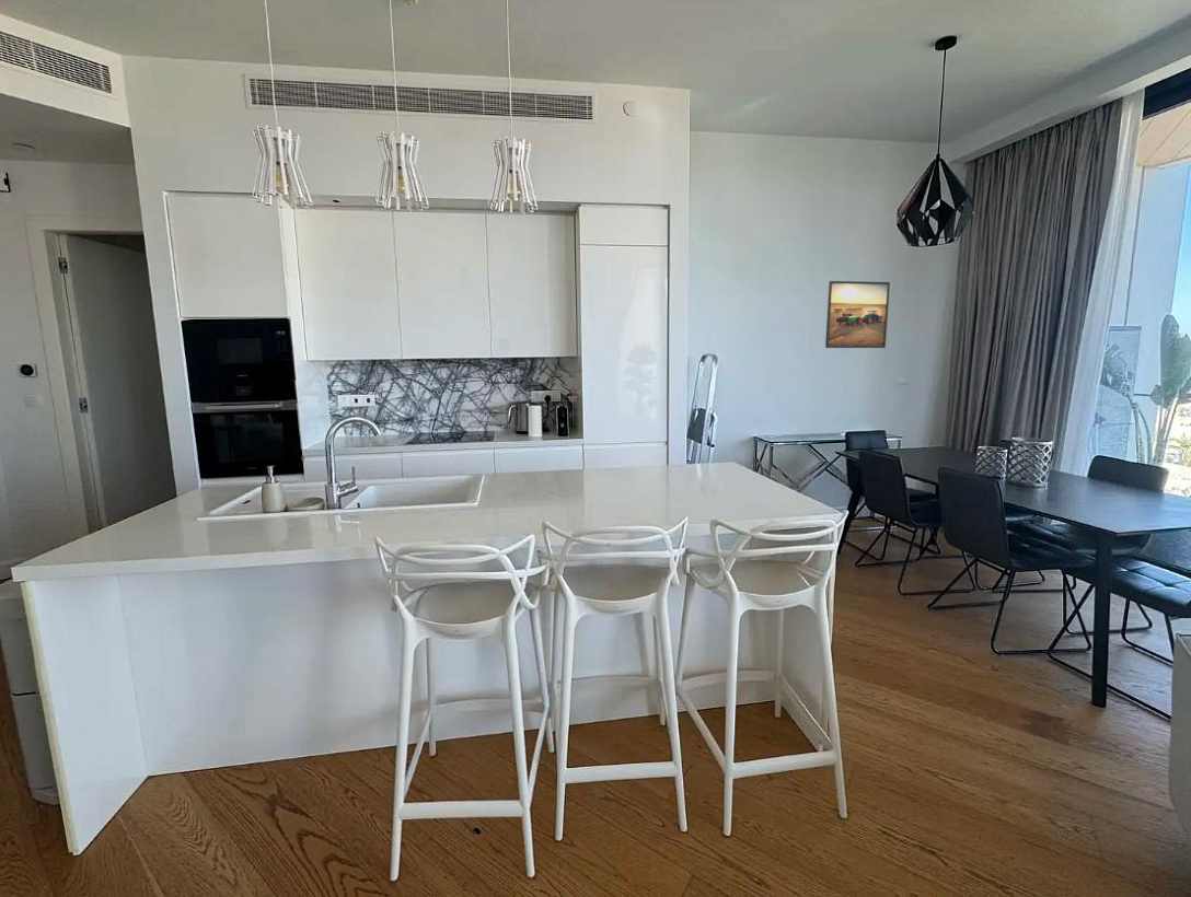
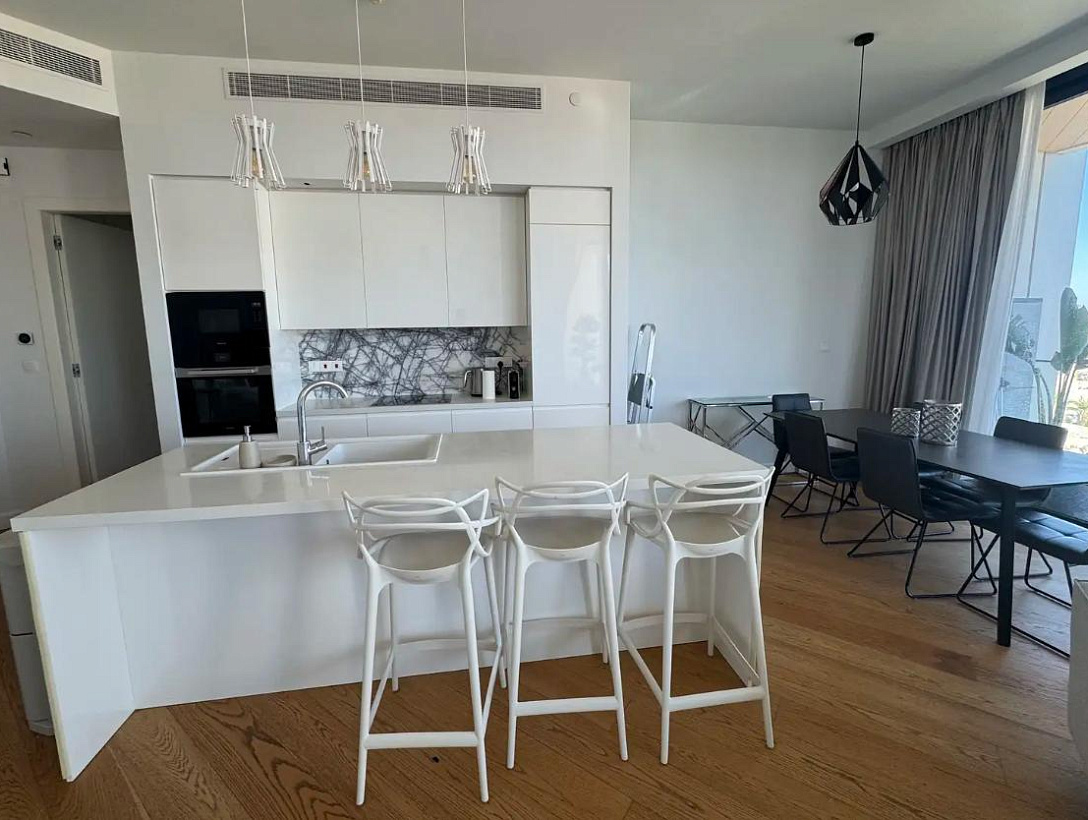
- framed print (857, 315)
